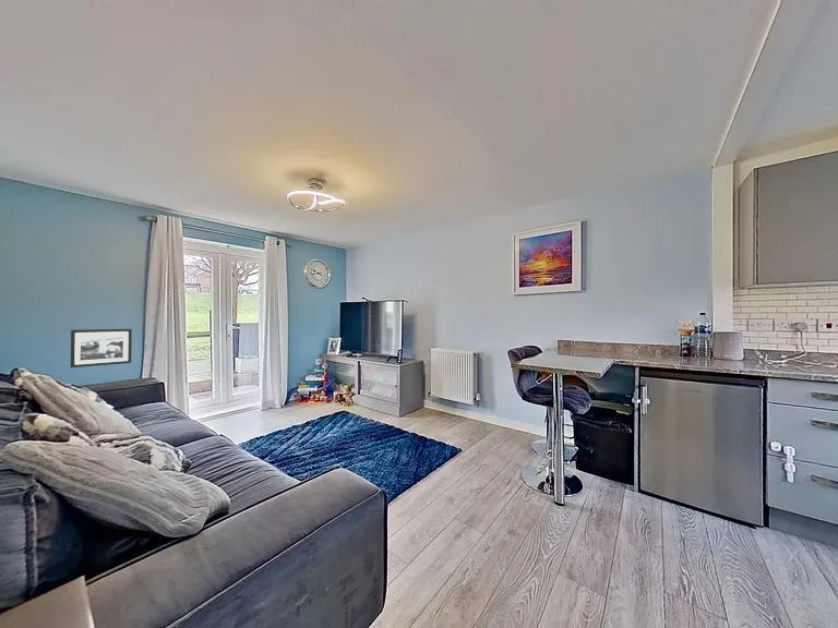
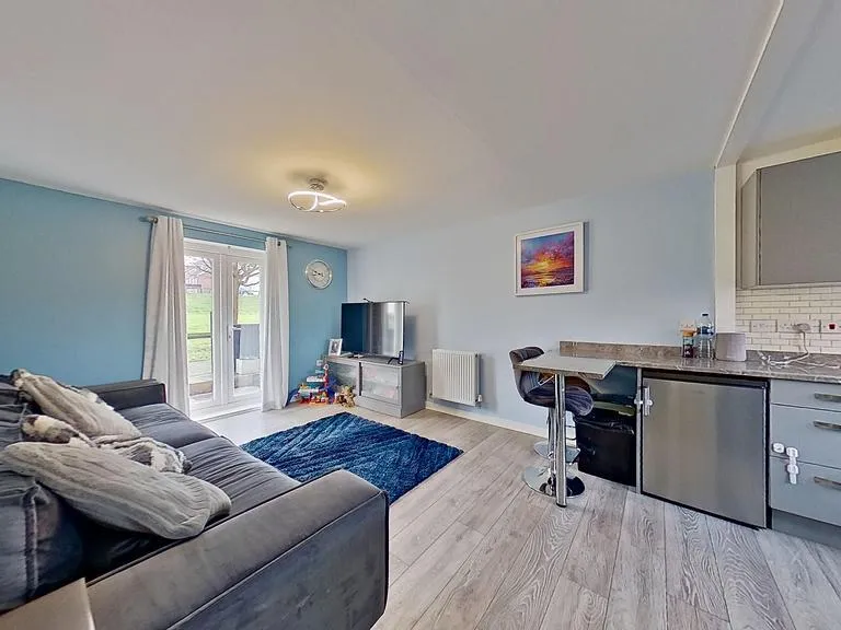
- picture frame (103, 347)
